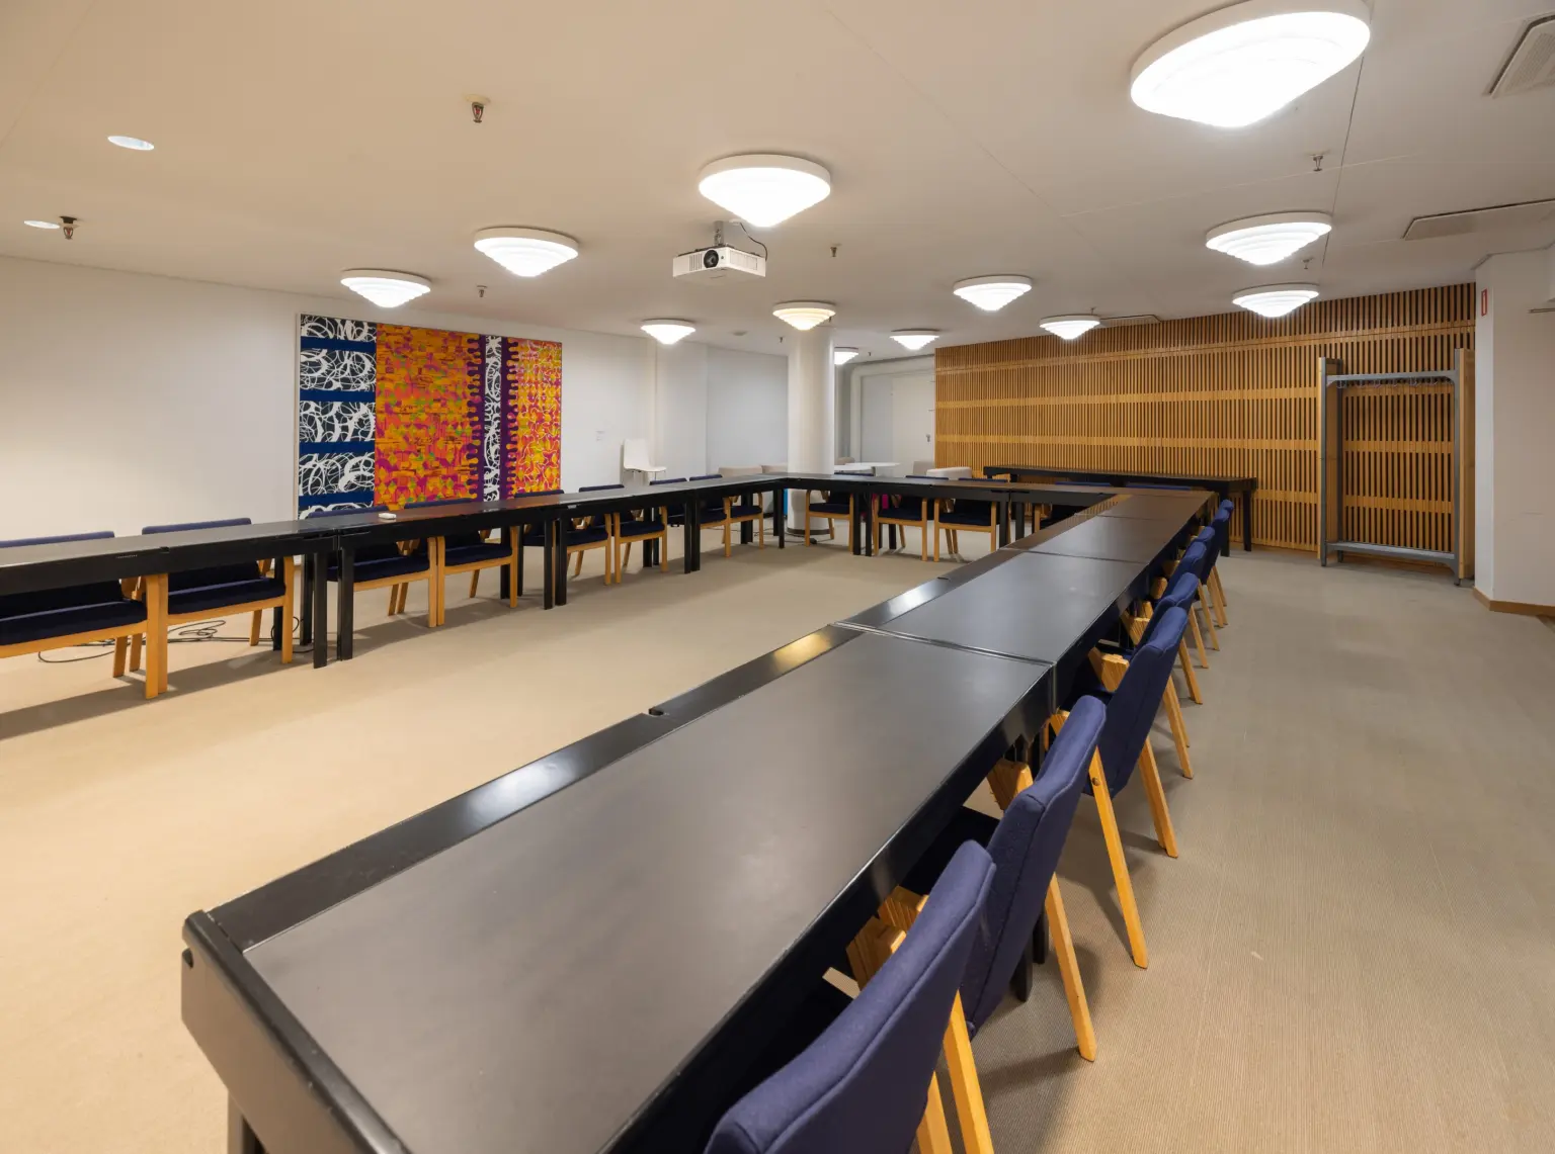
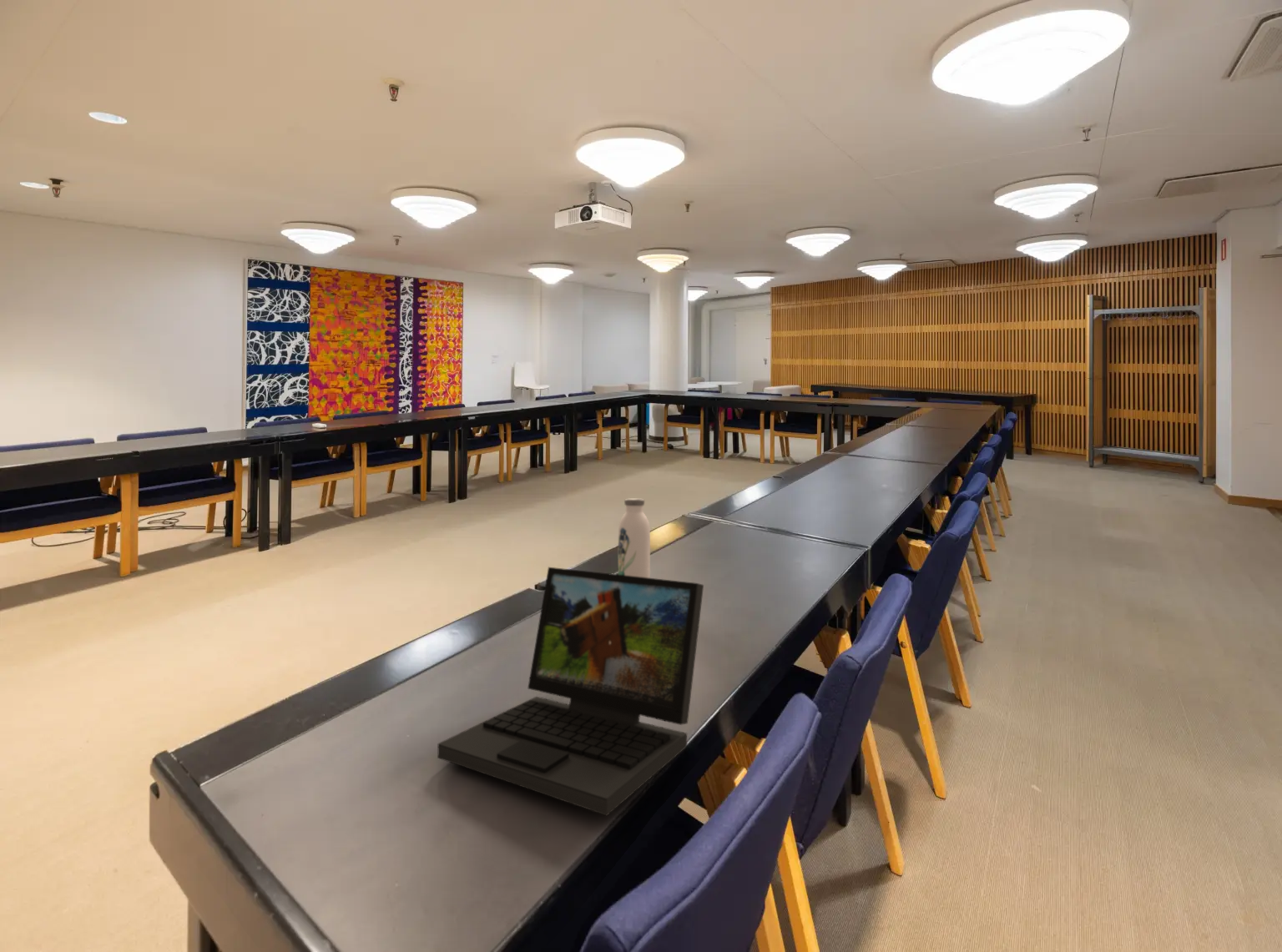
+ laptop (577, 664)
+ water bottle (633, 546)
